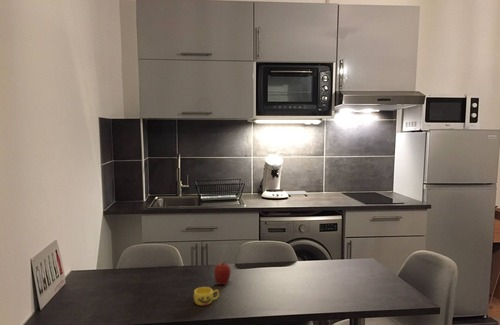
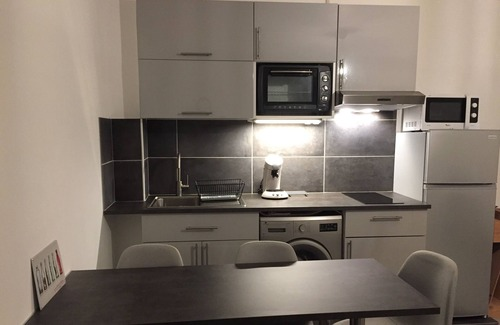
- cup (206, 296)
- fruit (222, 272)
